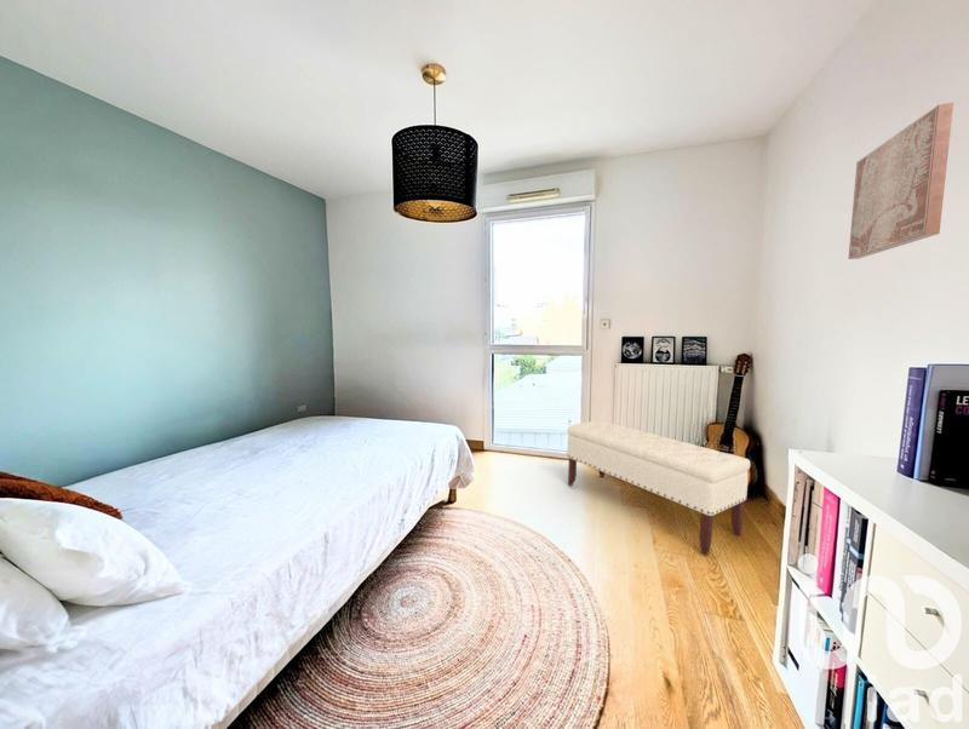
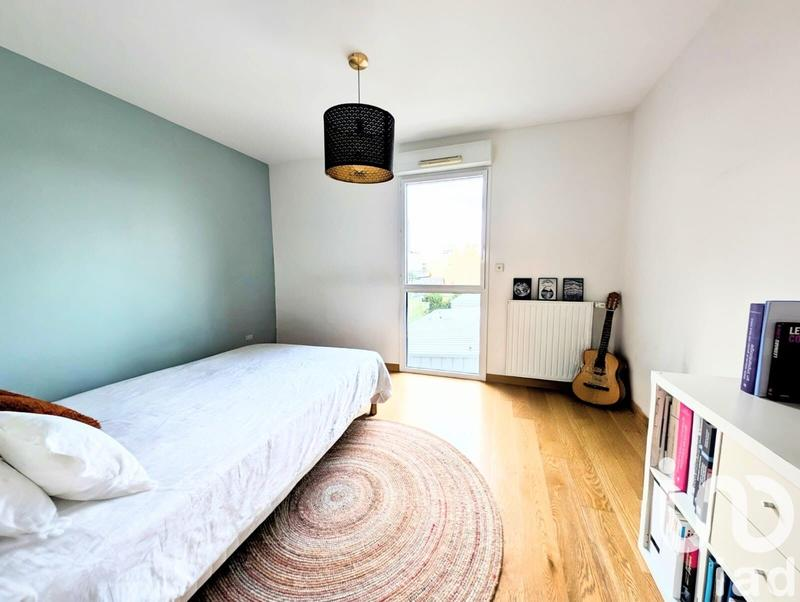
- bench (643, 472)
- wall art (893, 193)
